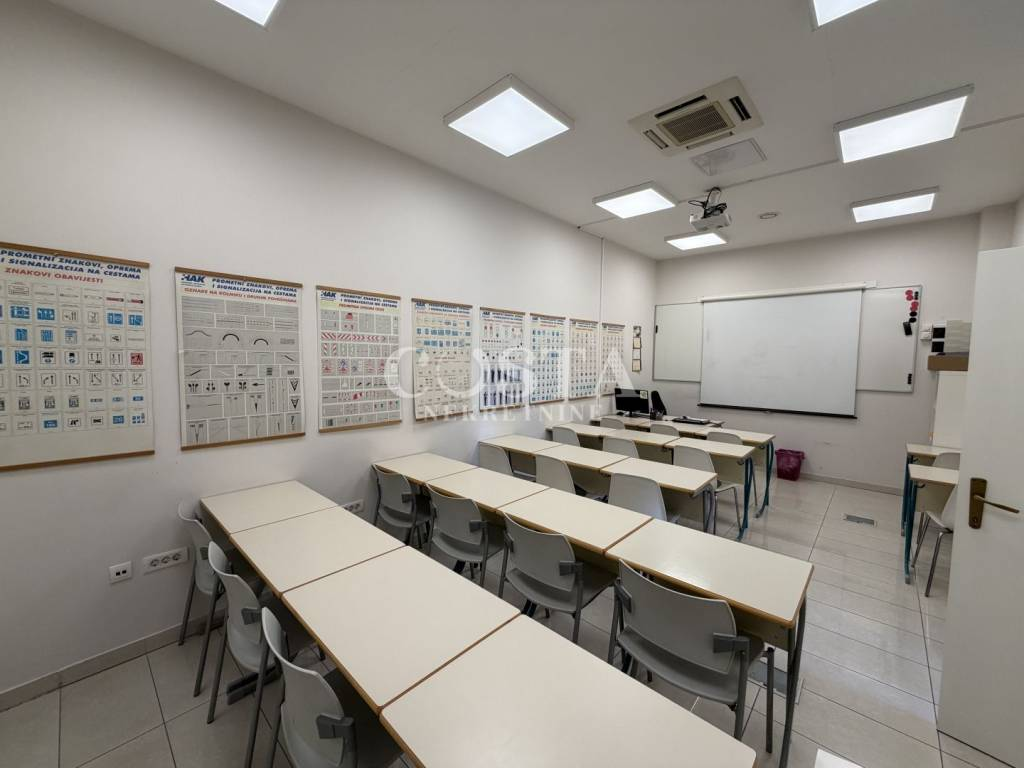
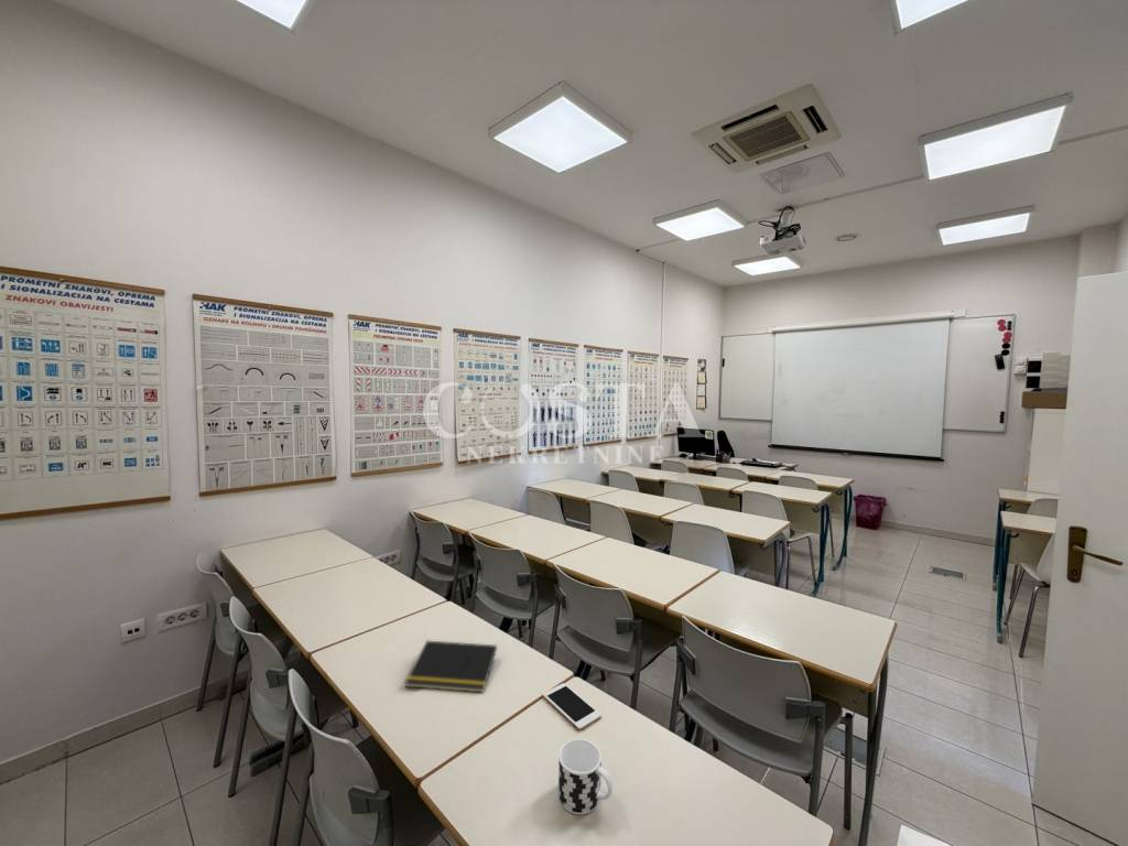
+ cell phone (571, 704)
+ notepad (453, 664)
+ cup (585, 779)
